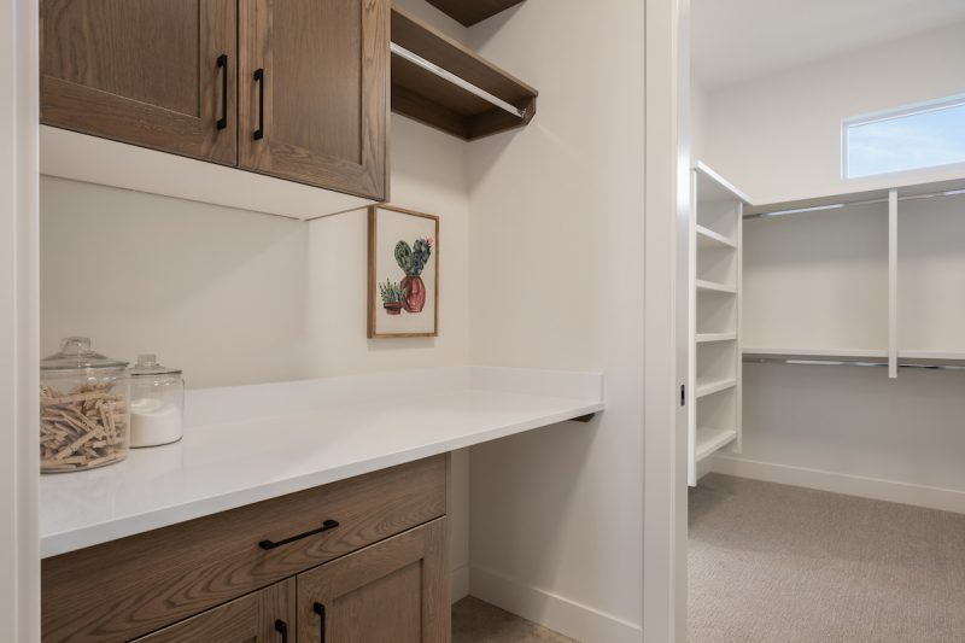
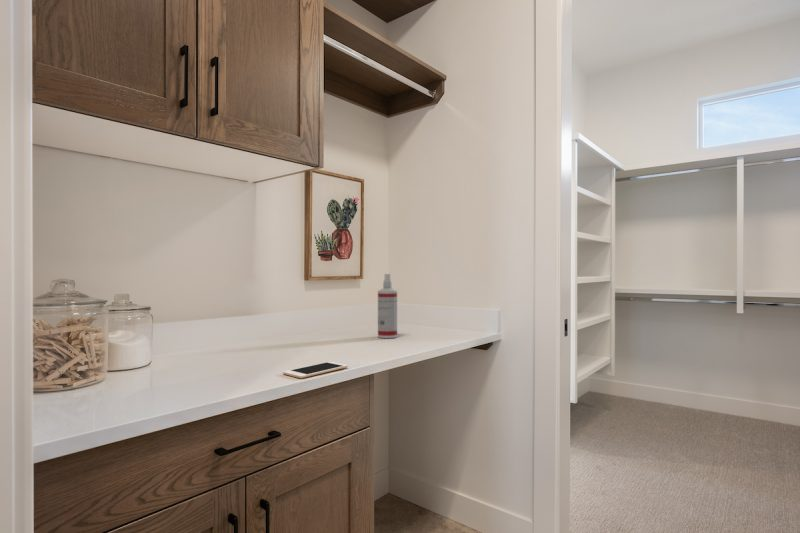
+ cell phone (316, 369)
+ spray bottle (387, 305)
